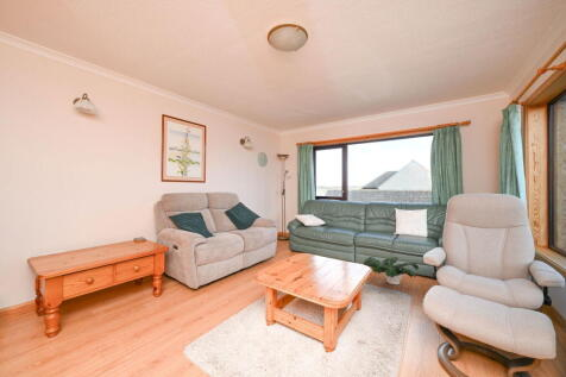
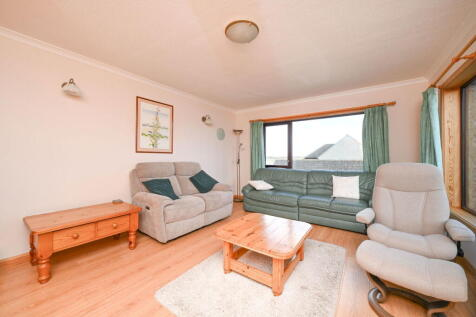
- potted plant (389, 271)
